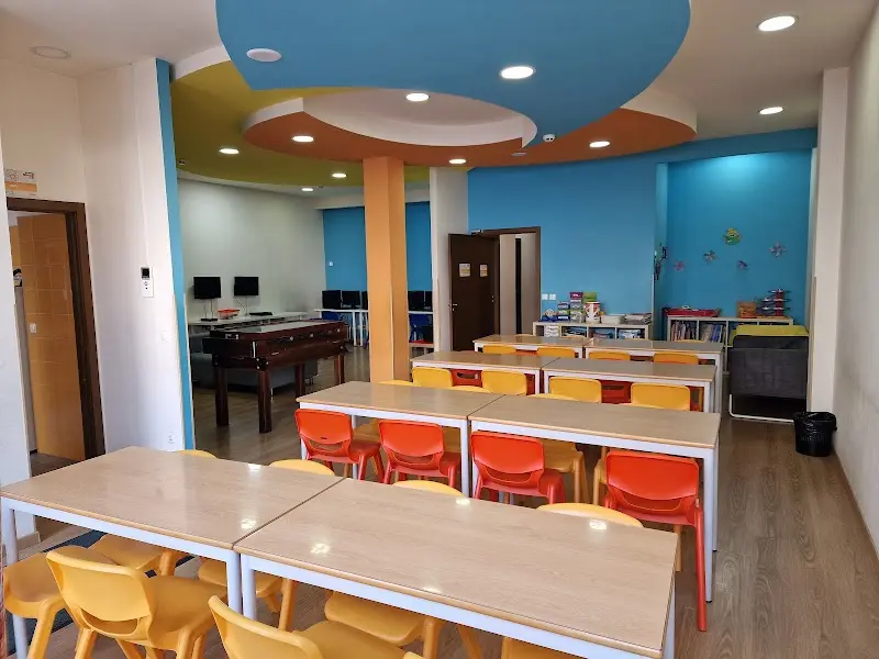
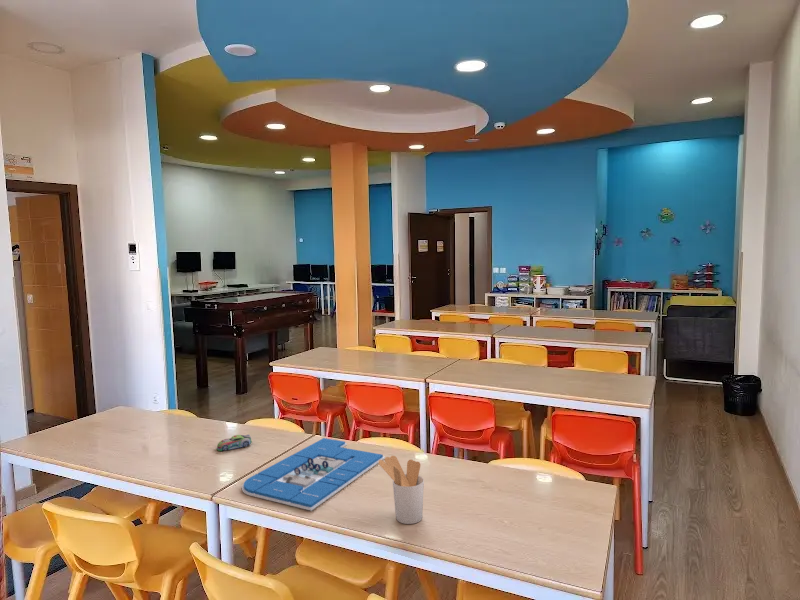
+ utensil holder (401, 487)
+ board game (318, 464)
+ toy car (234, 441)
